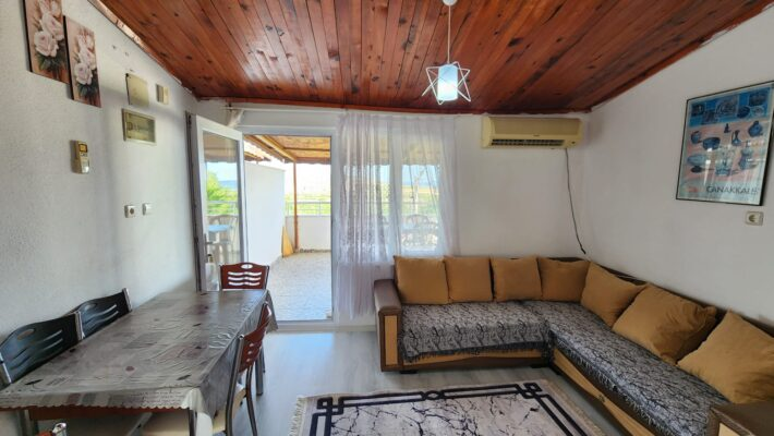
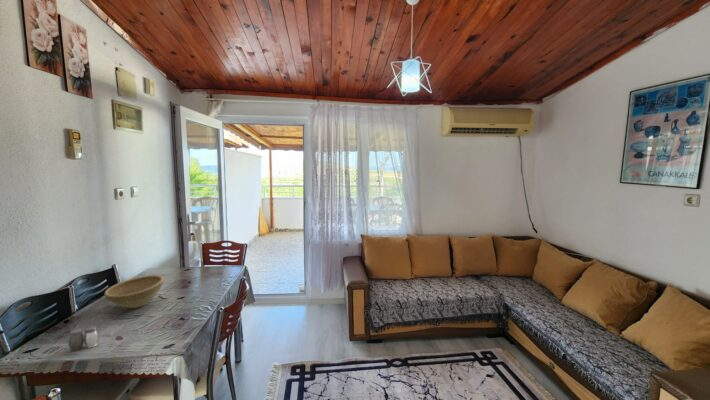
+ bowl (136, 293)
+ salt and pepper shaker (83, 337)
